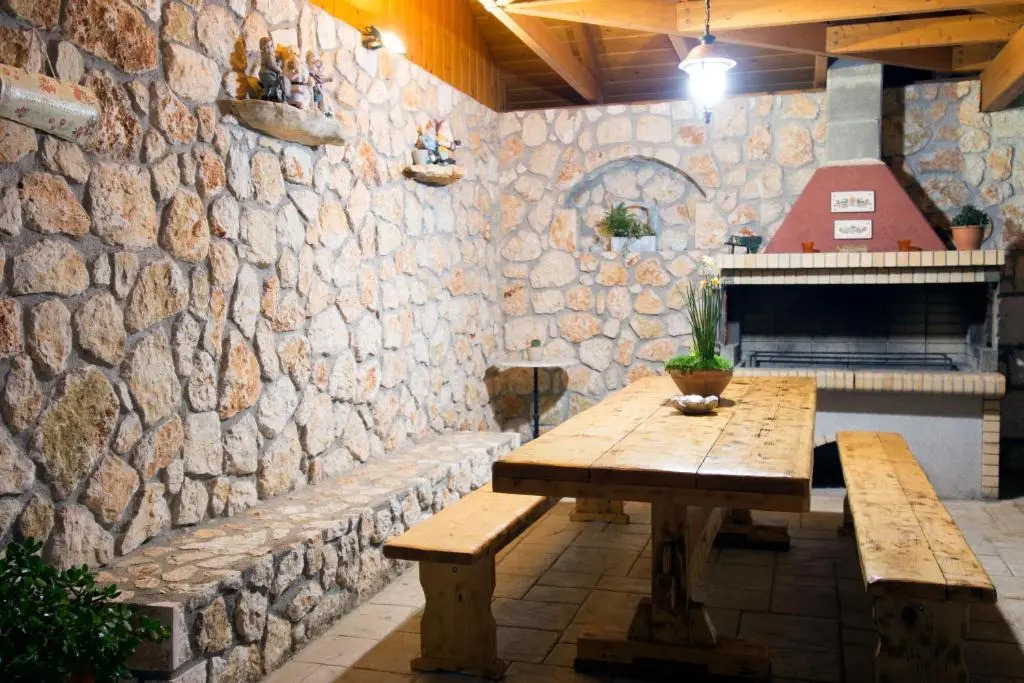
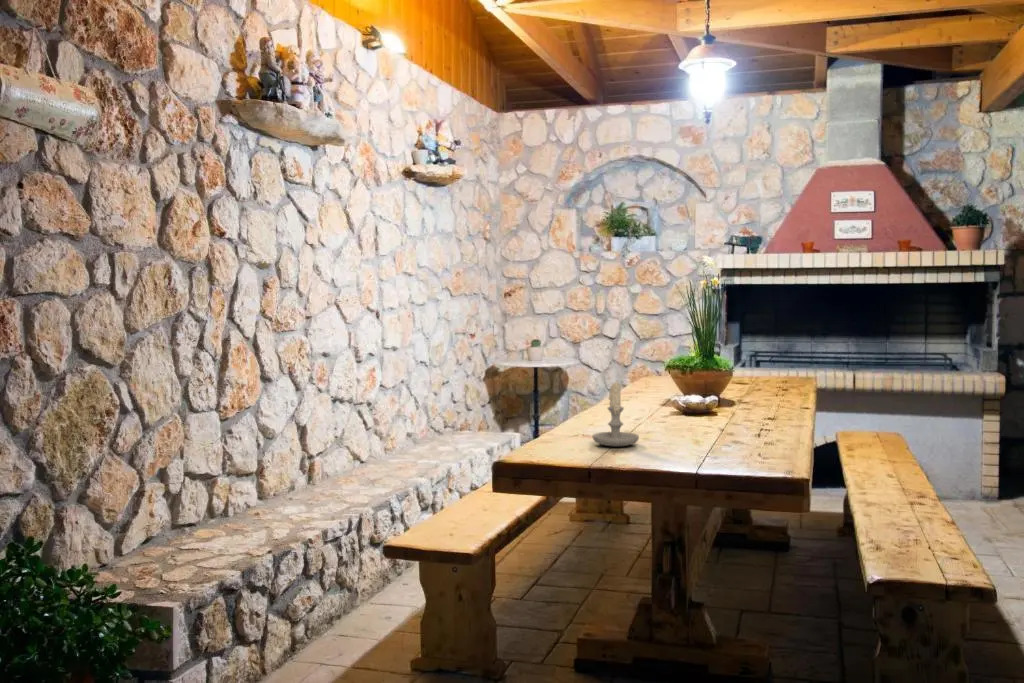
+ candle (615, 412)
